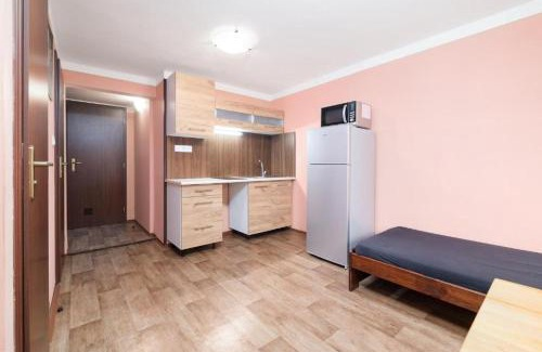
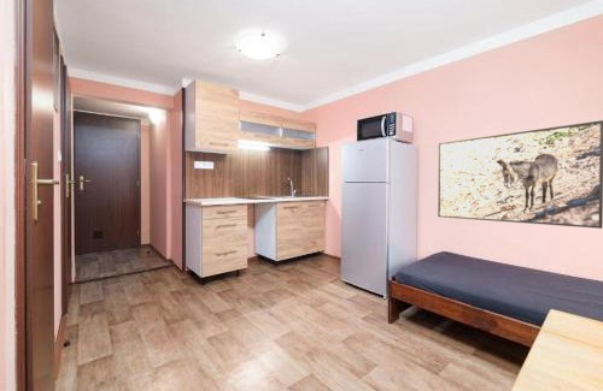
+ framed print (504, 177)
